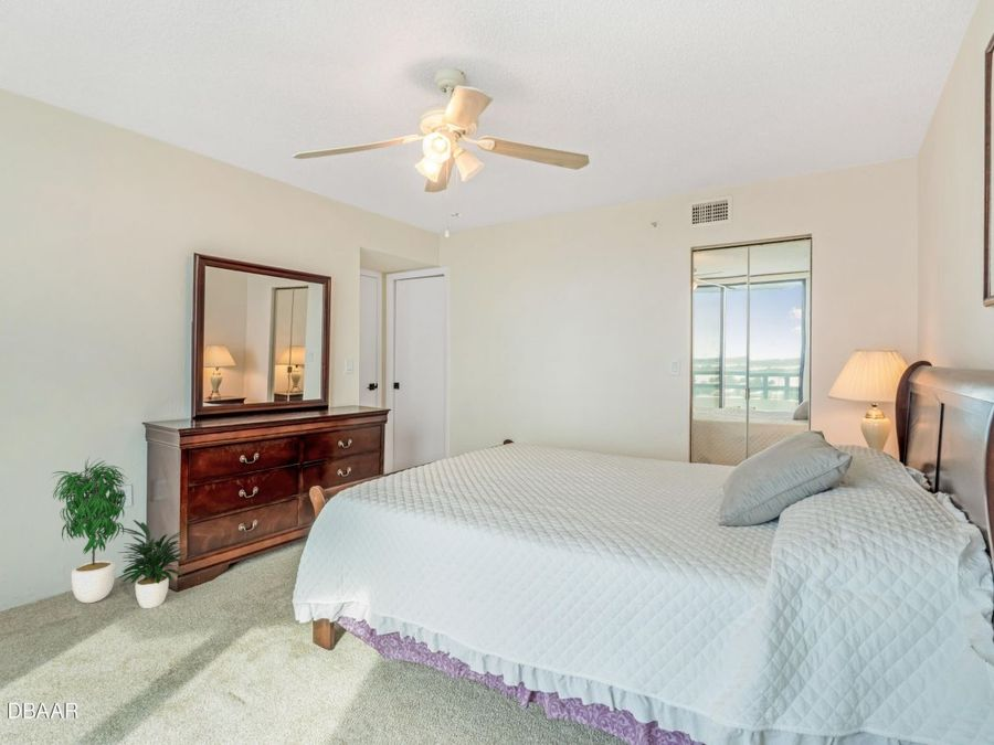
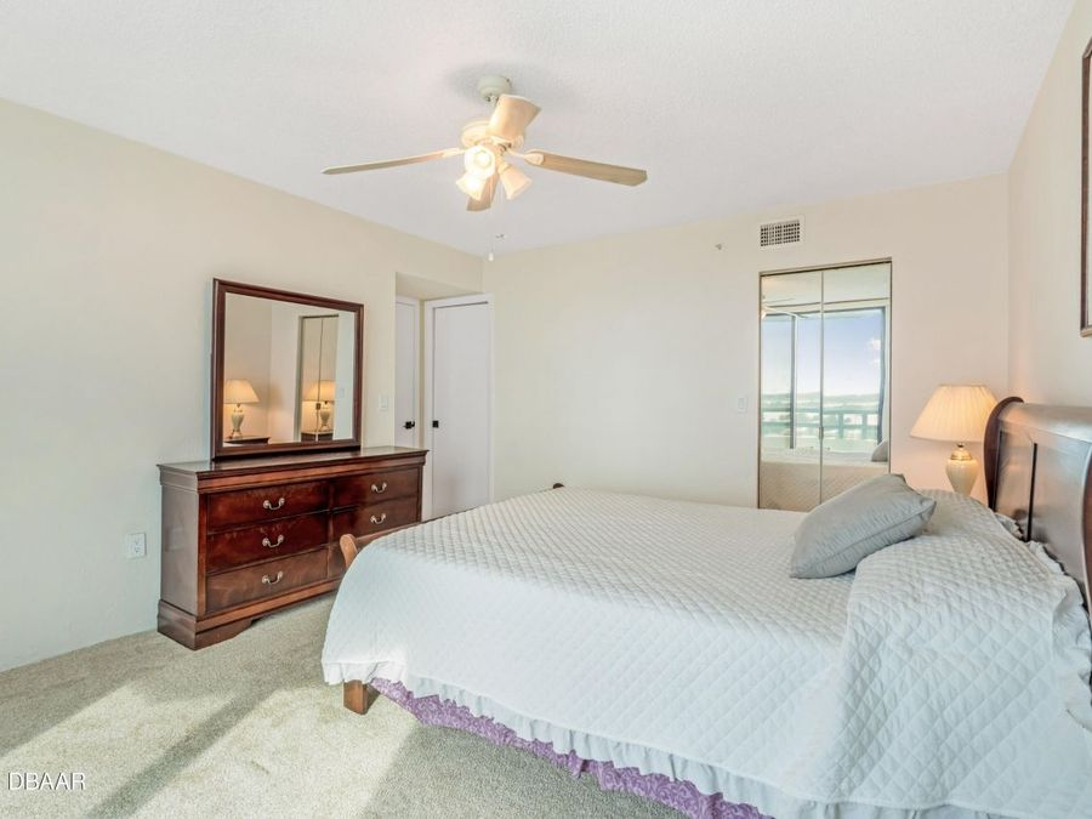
- potted plant (118, 529)
